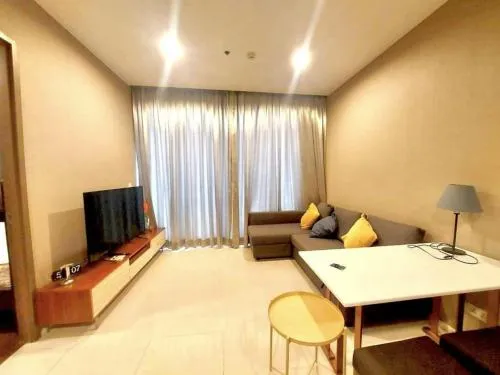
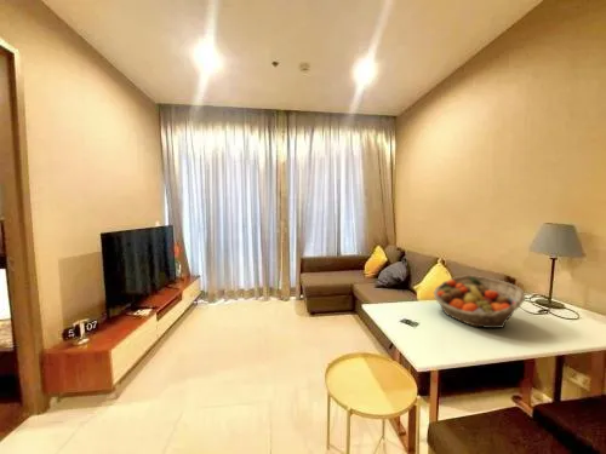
+ fruit basket (474, 299)
